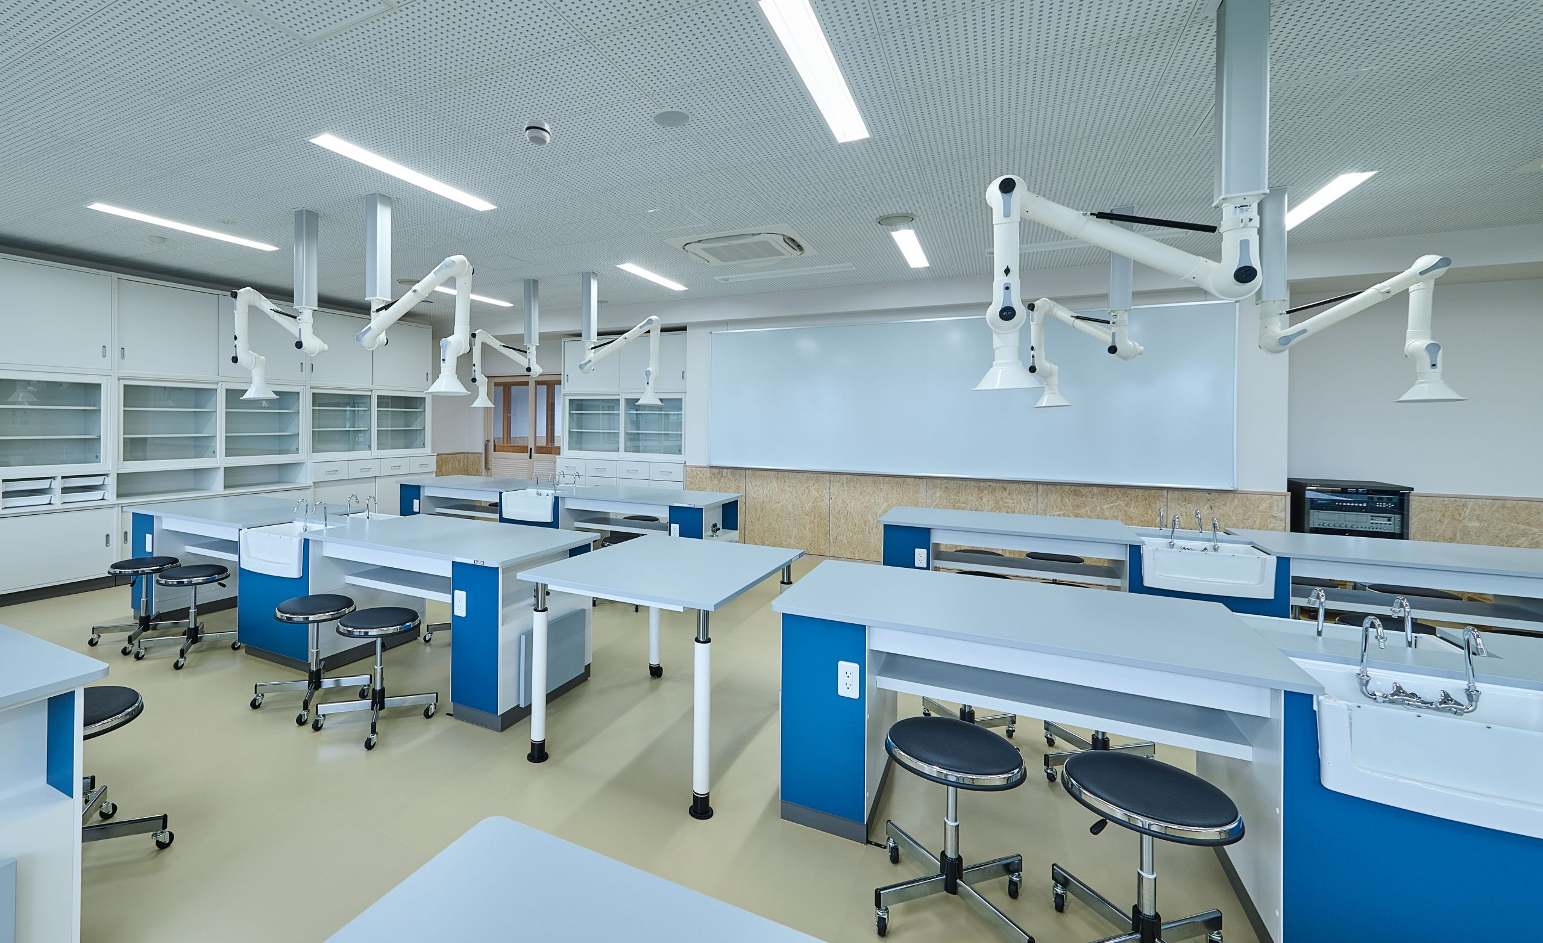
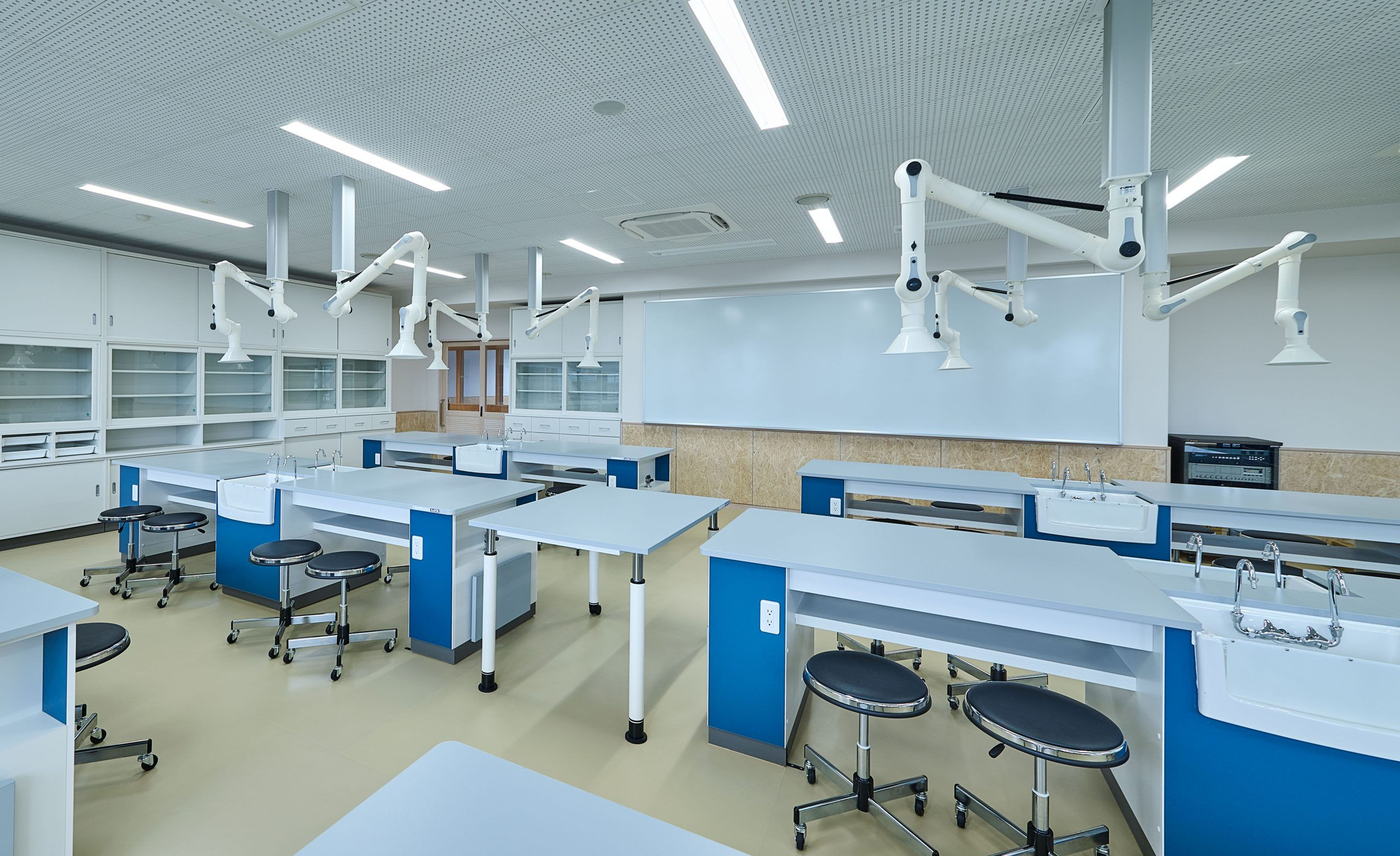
- smoke detector (538, 133)
